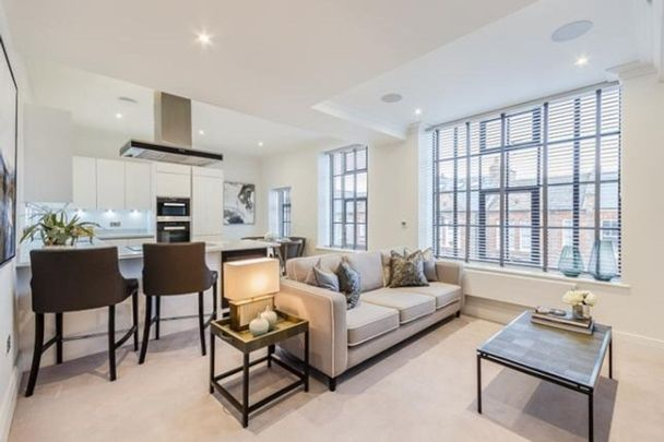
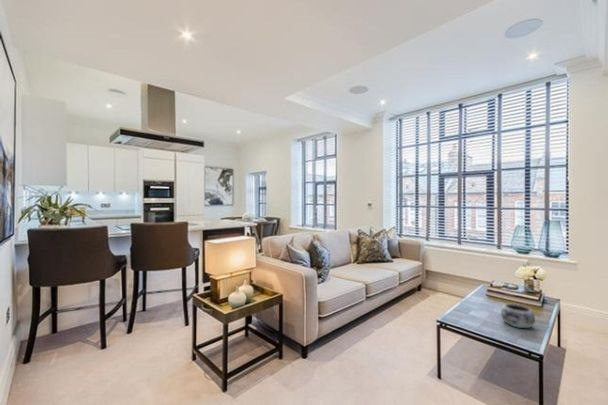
+ decorative bowl (517, 315)
